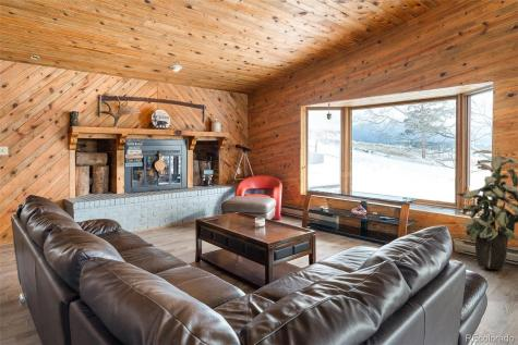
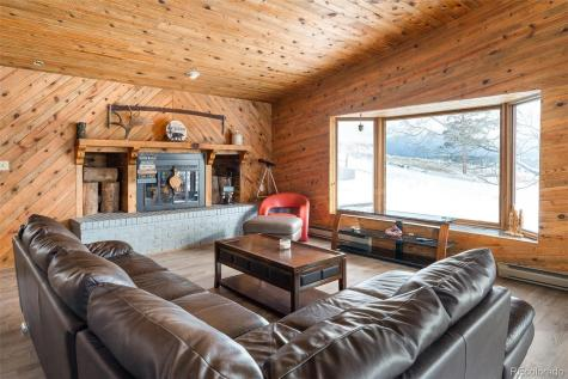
- indoor plant (491, 209)
